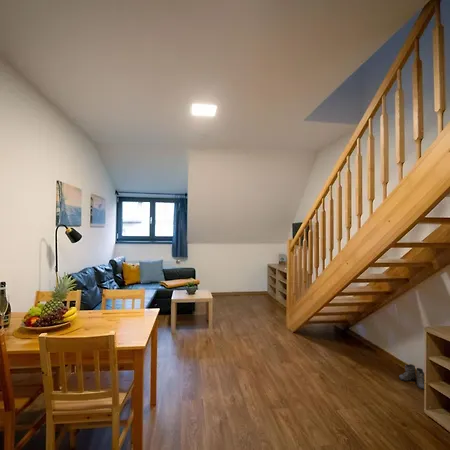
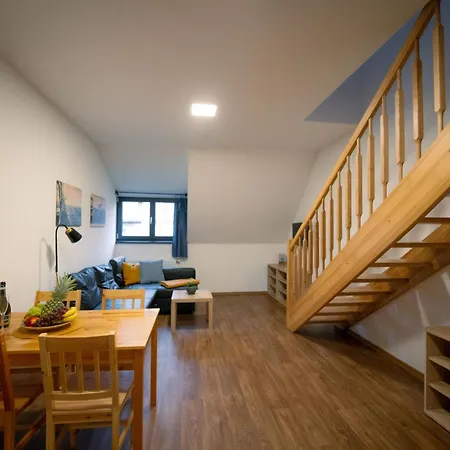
- boots (413, 374)
